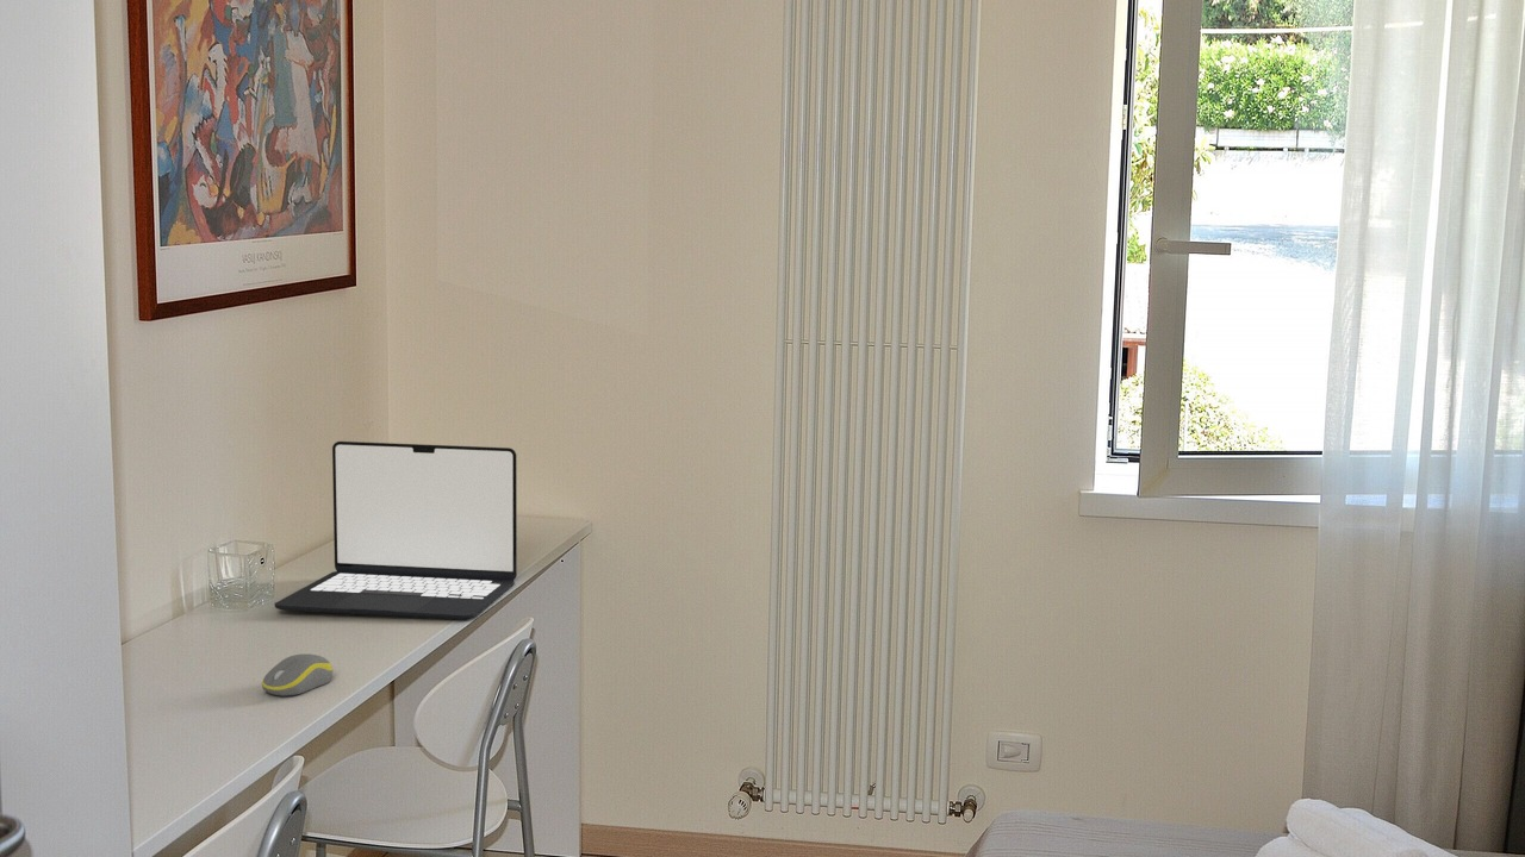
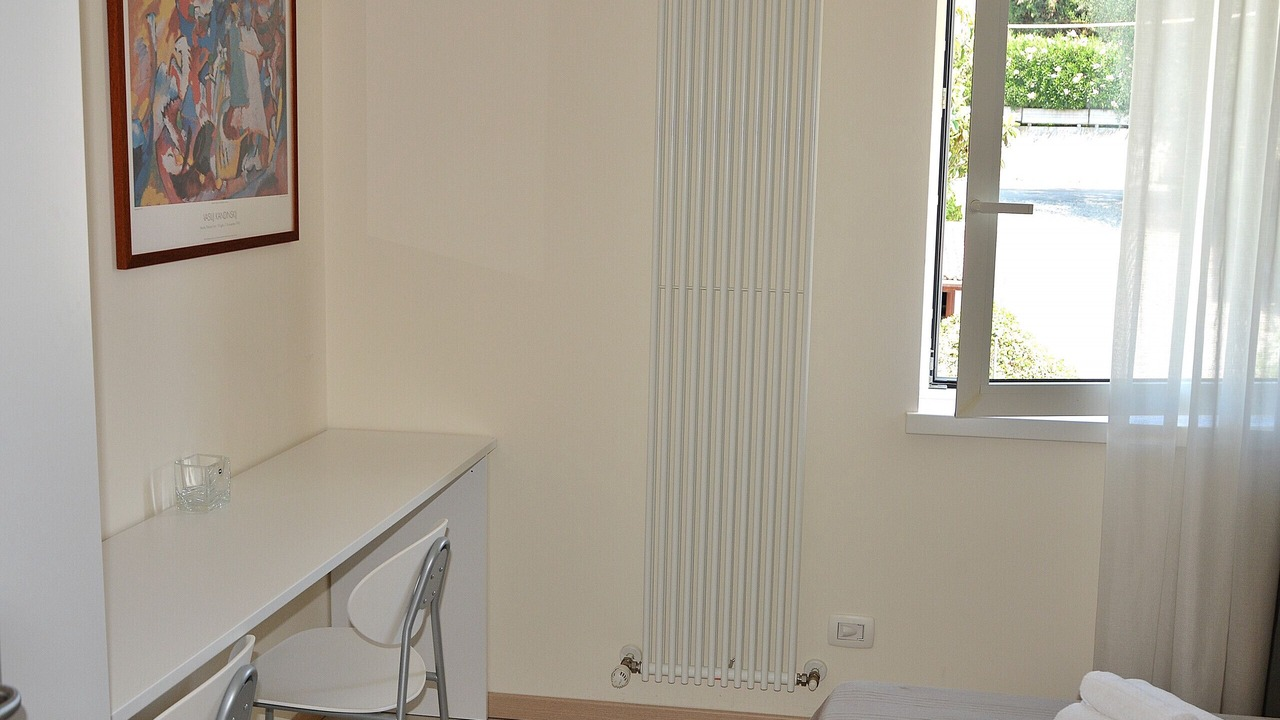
- computer mouse (298, 671)
- laptop (398, 526)
